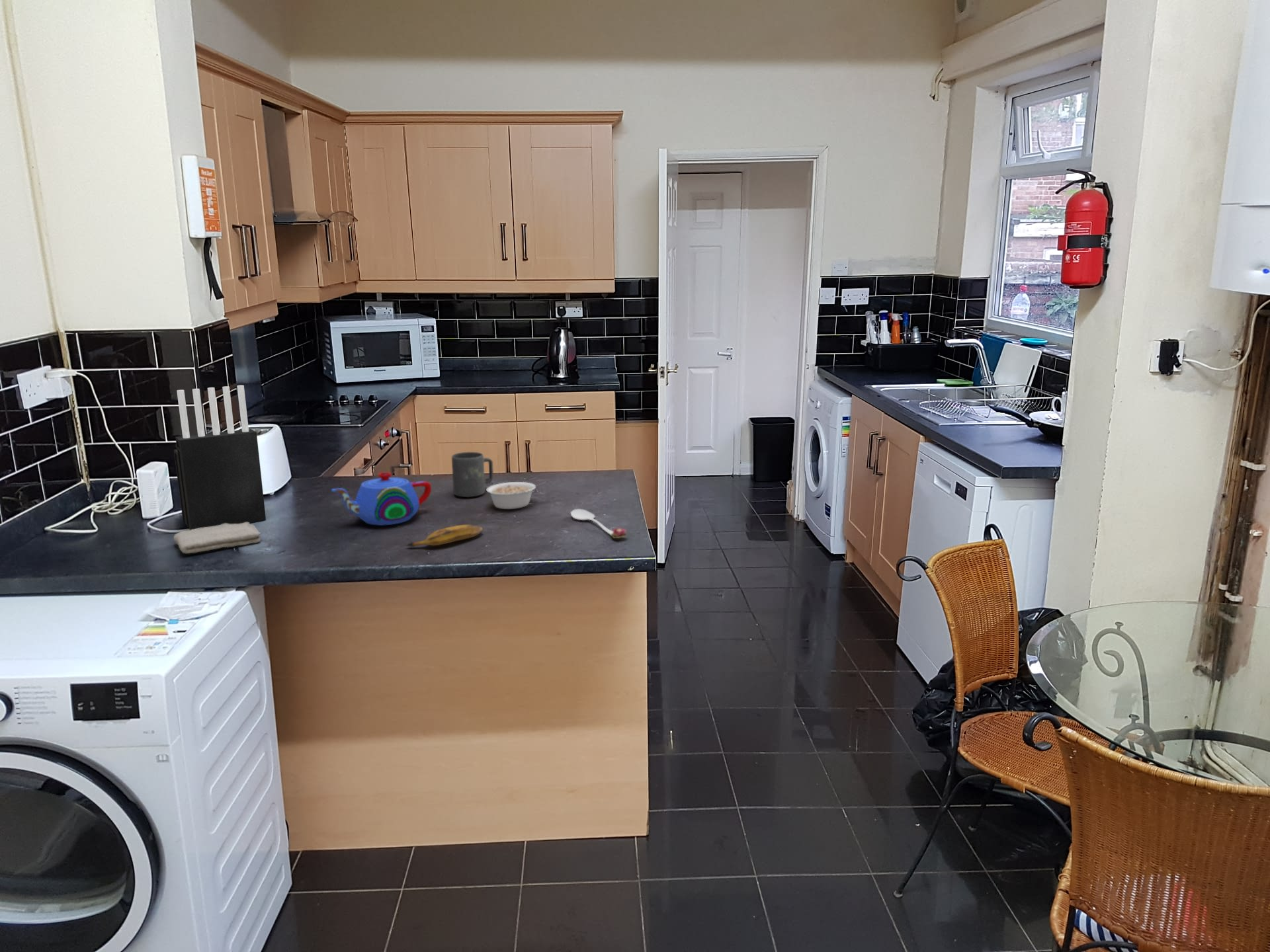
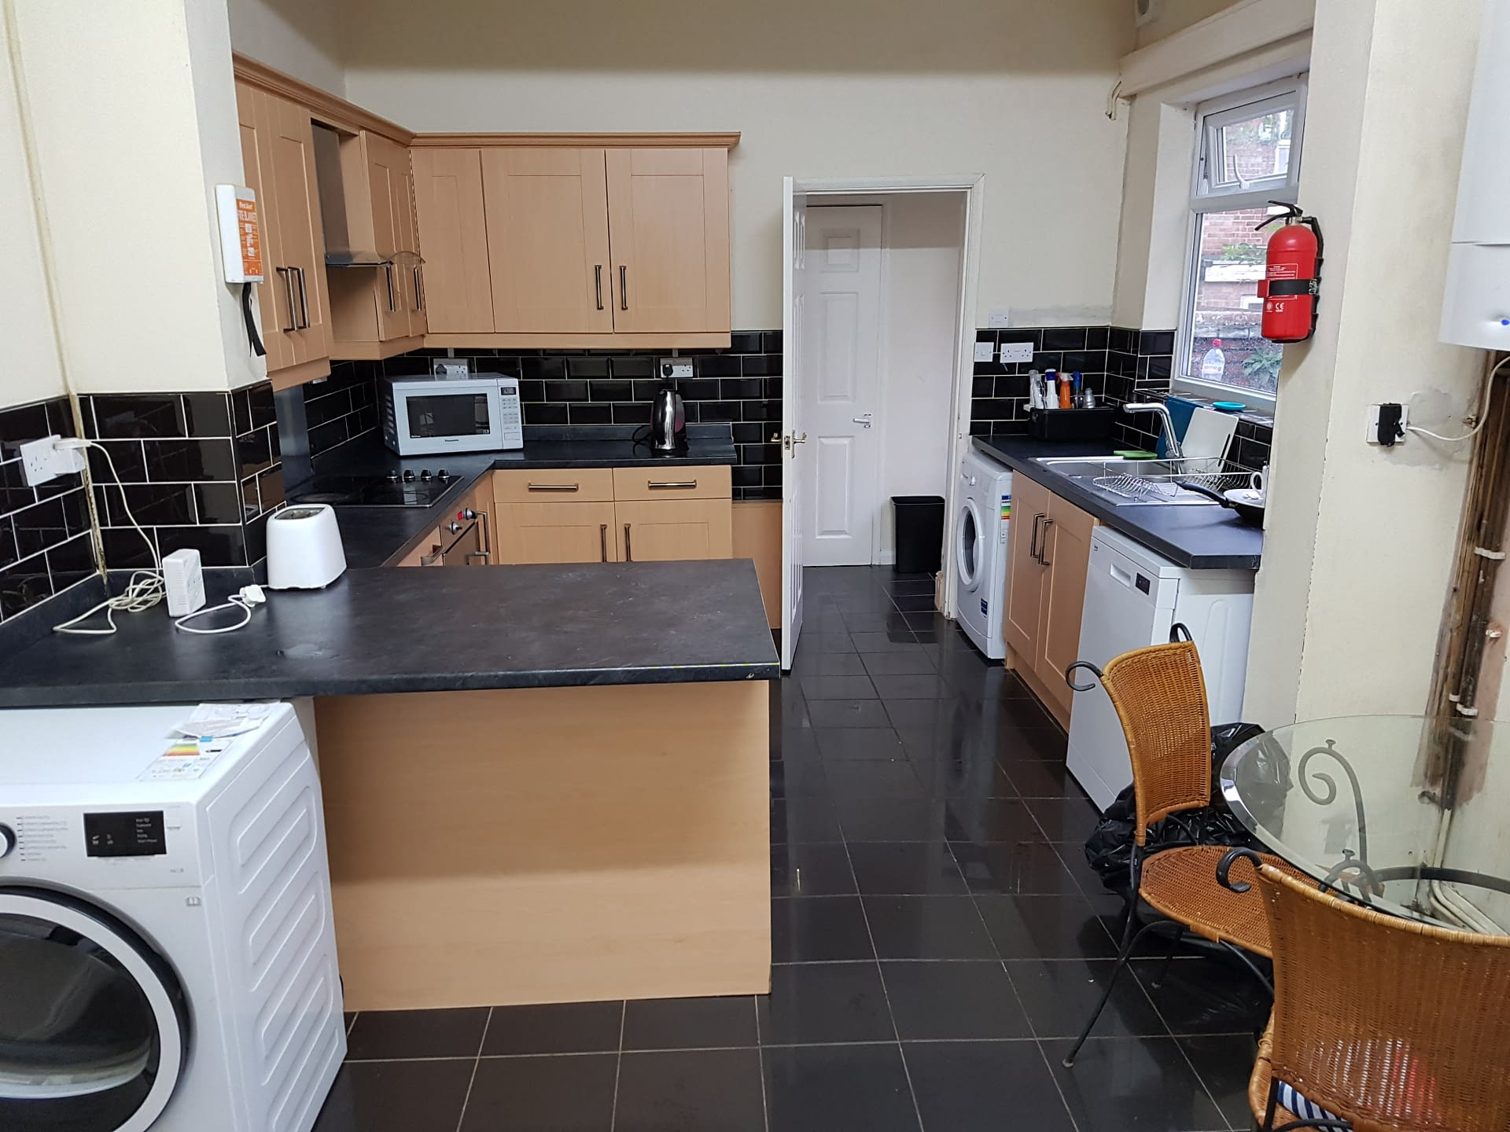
- banana (447, 534)
- mug (474, 473)
- legume (513, 494)
- washcloth (218, 537)
- teapot (383, 496)
- spoon (598, 522)
- knife block (216, 454)
